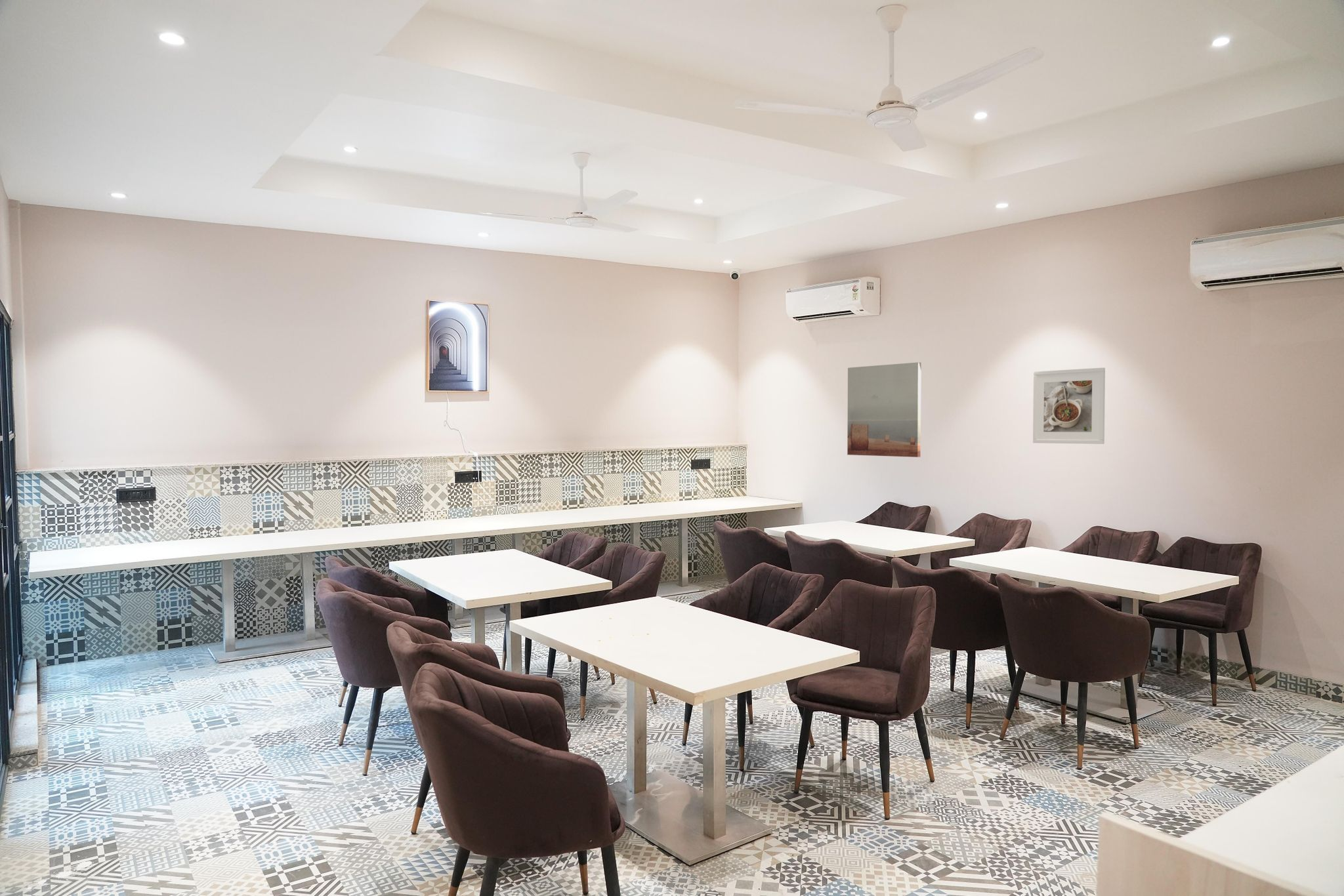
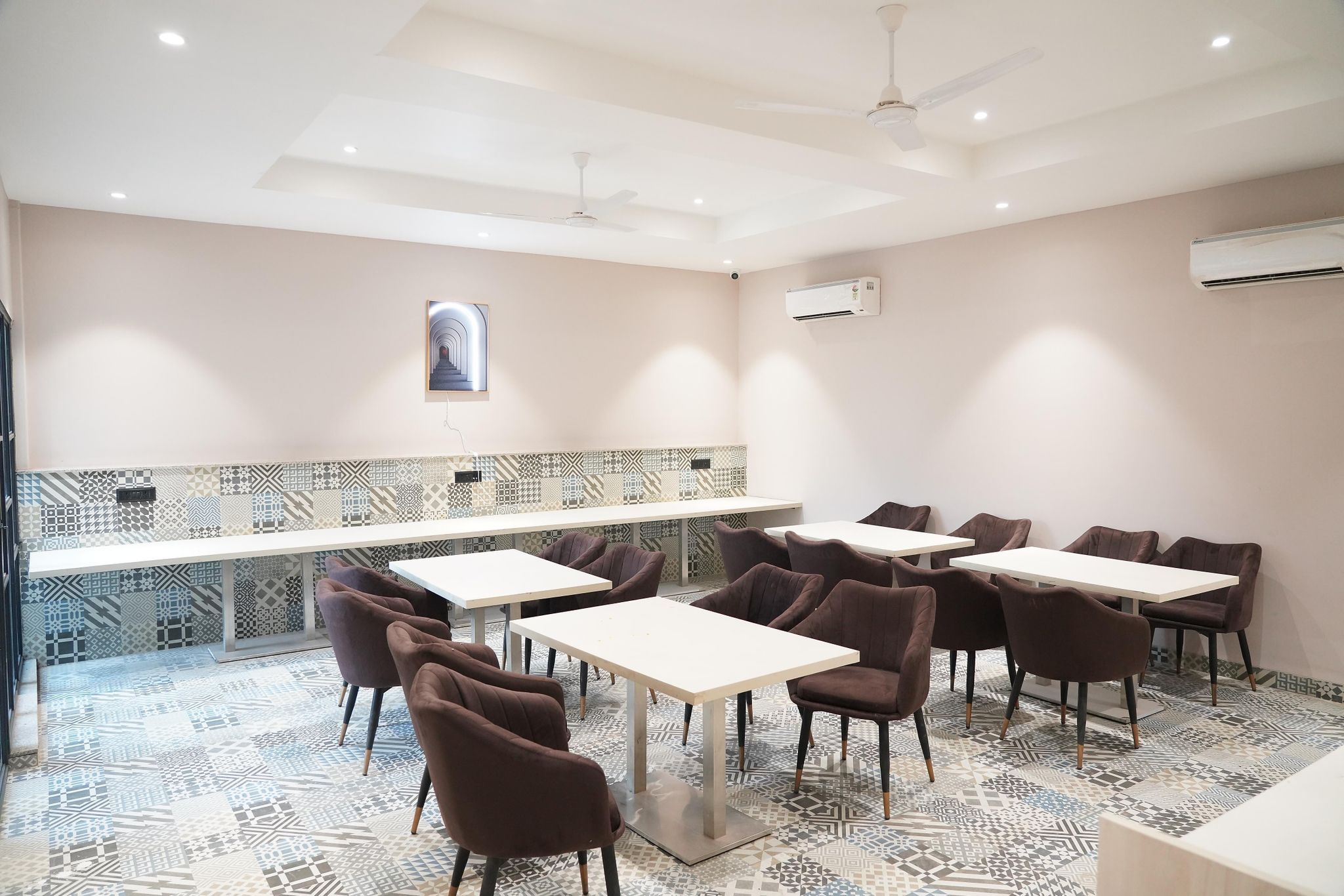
- wall art (883, 411)
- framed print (1068, 406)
